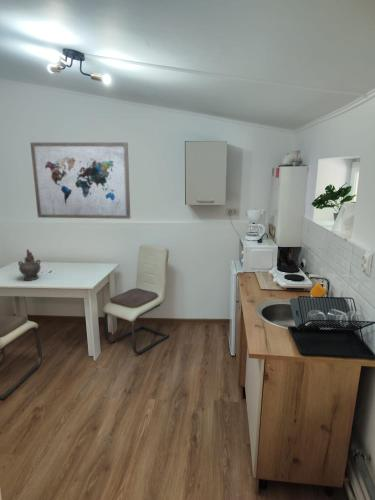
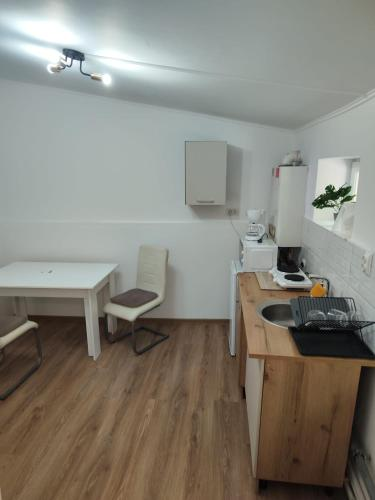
- wall art (81, 181)
- ceremonial vessel (29, 263)
